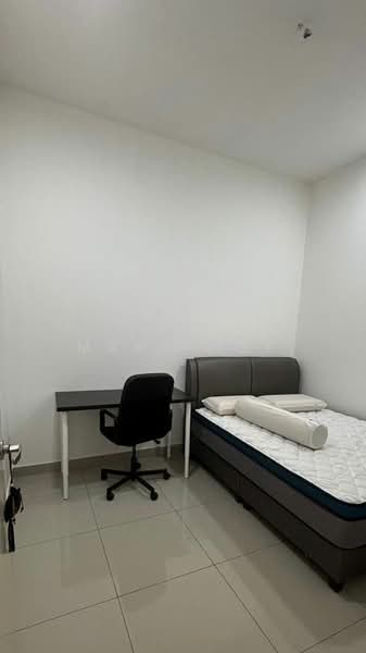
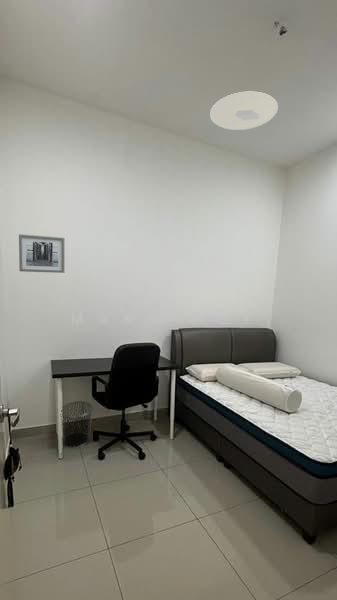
+ waste bin (76, 424)
+ wall art (42, 254)
+ ceiling light (243, 109)
